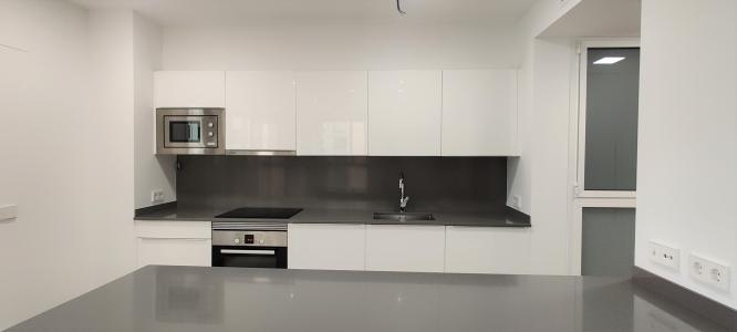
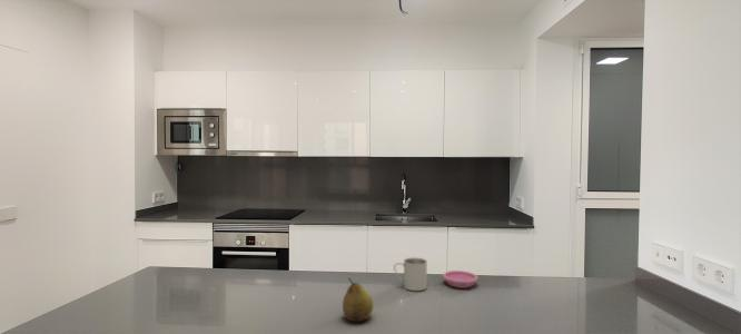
+ fruit (357, 297)
+ mug (409, 274)
+ saucer (460, 279)
